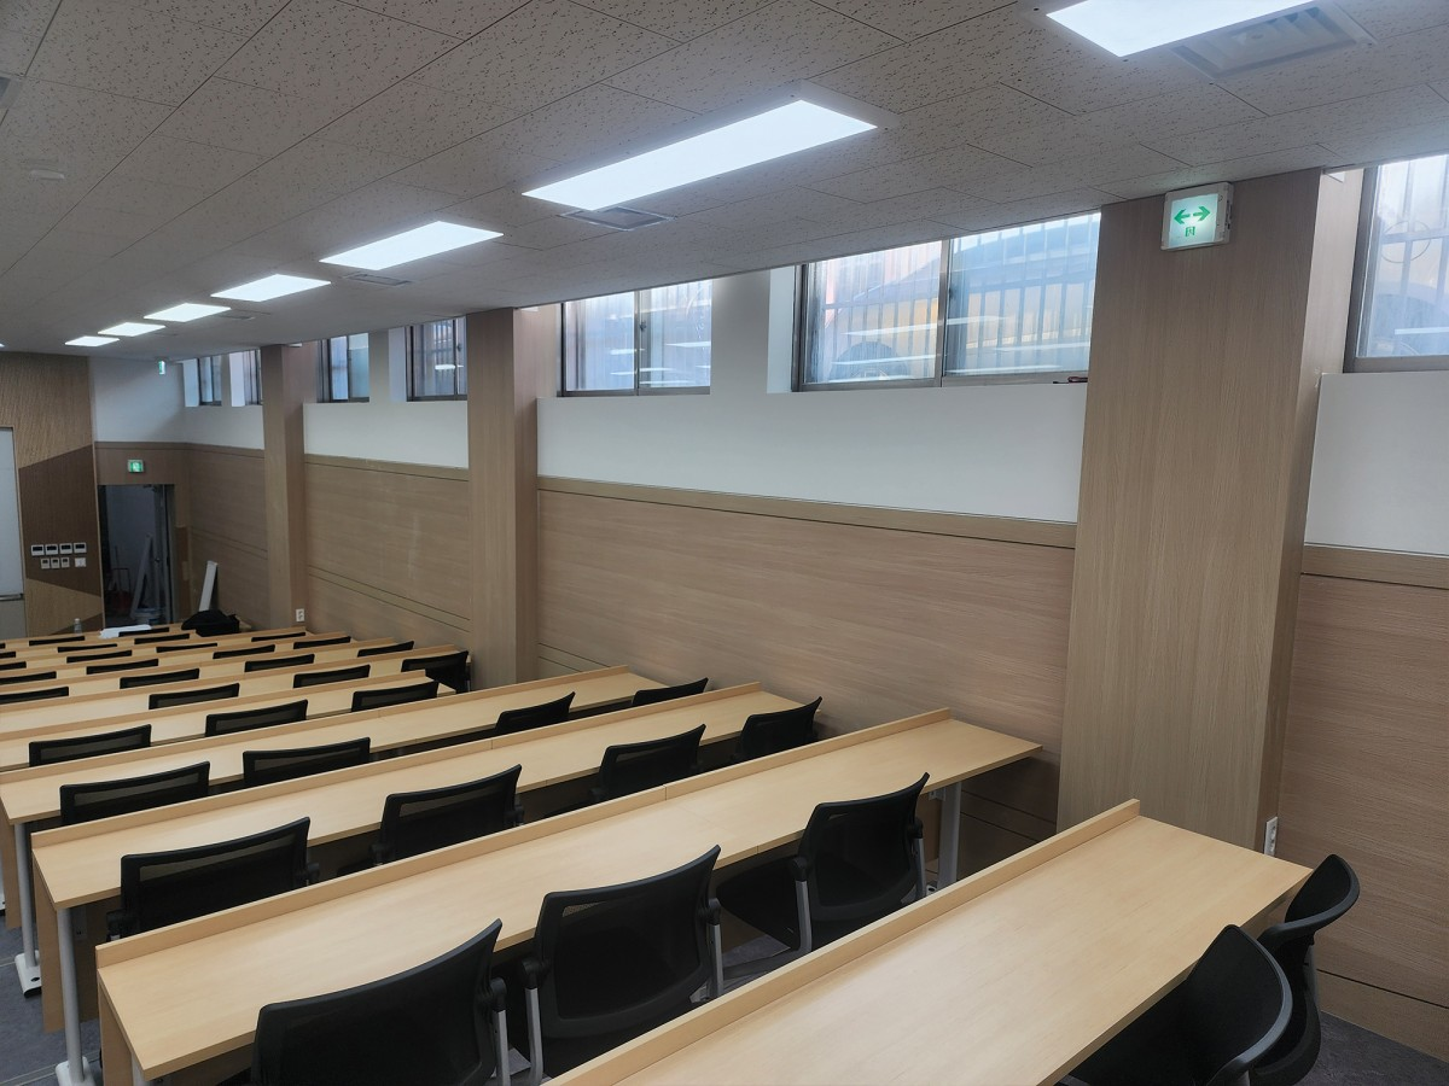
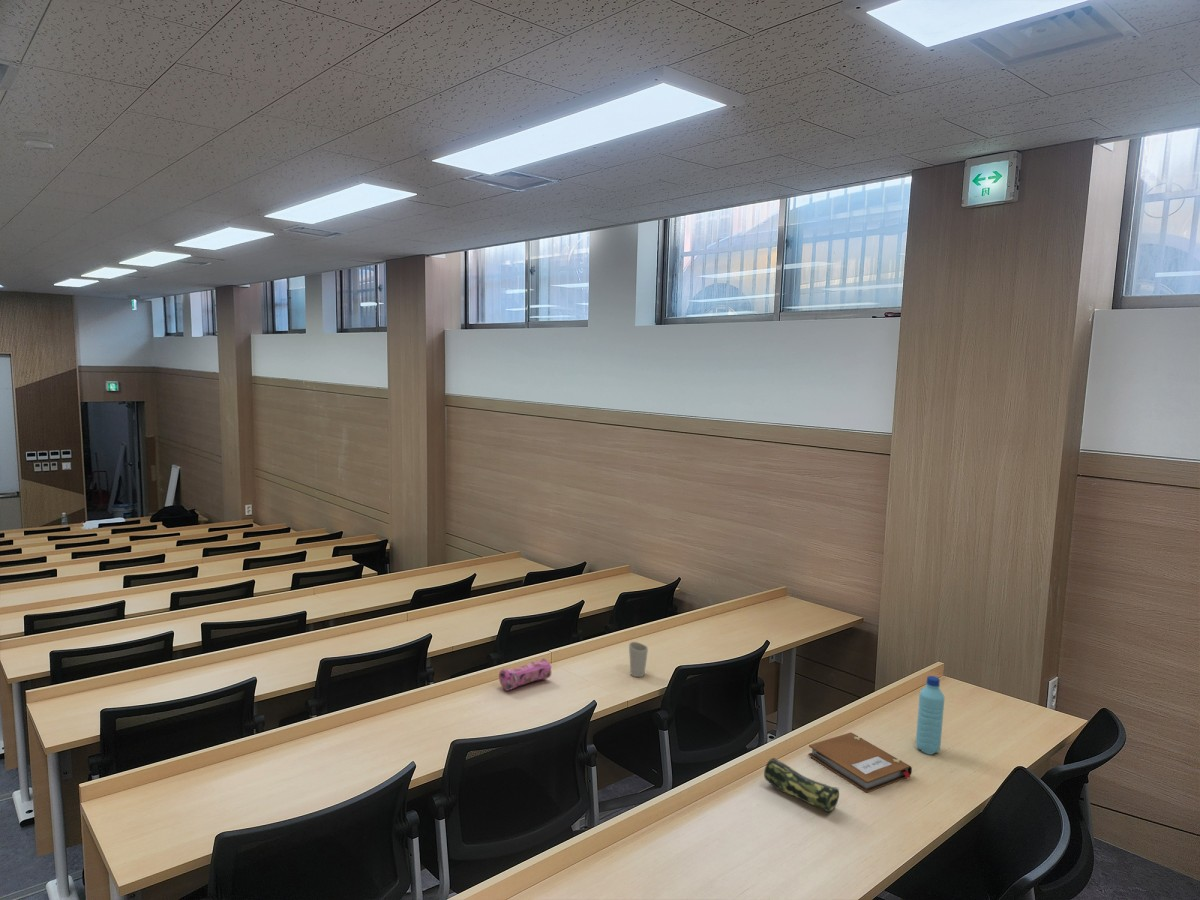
+ pencil case (525, 673)
+ notebook (860, 761)
+ pencil case (802, 785)
+ cup (638, 659)
+ water bottle (930, 714)
